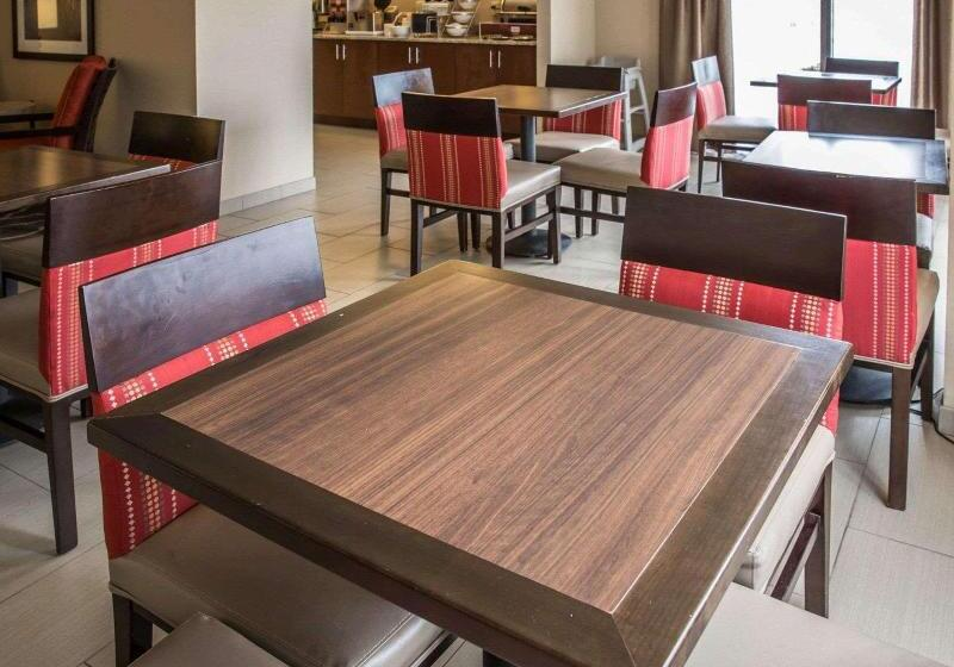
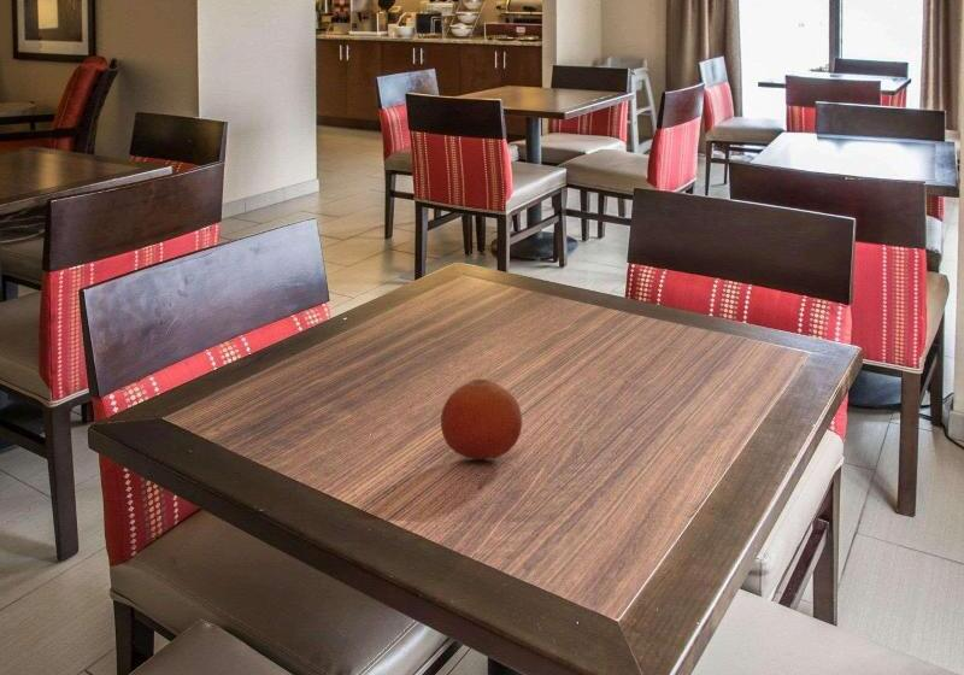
+ fruit (481, 418)
